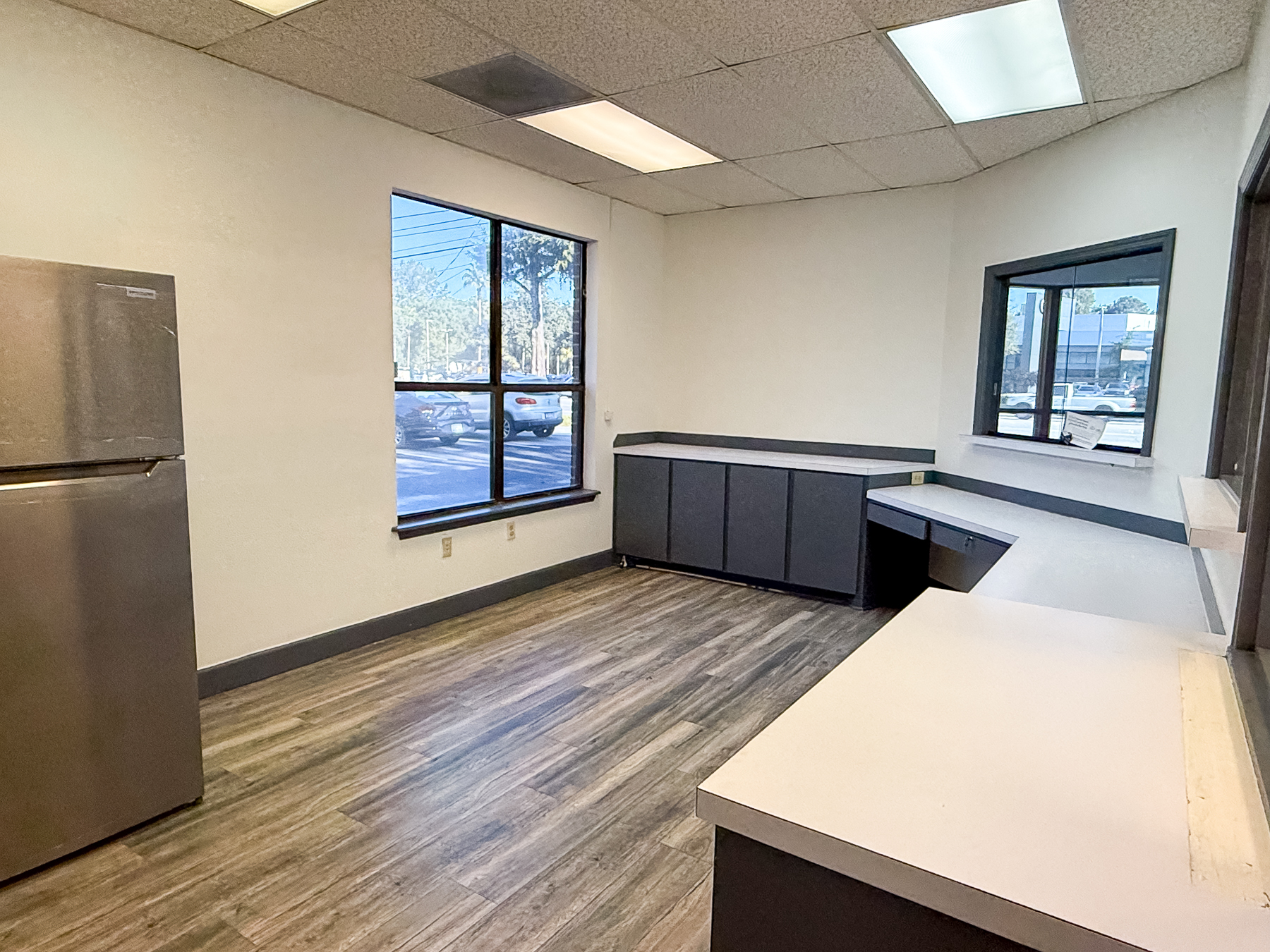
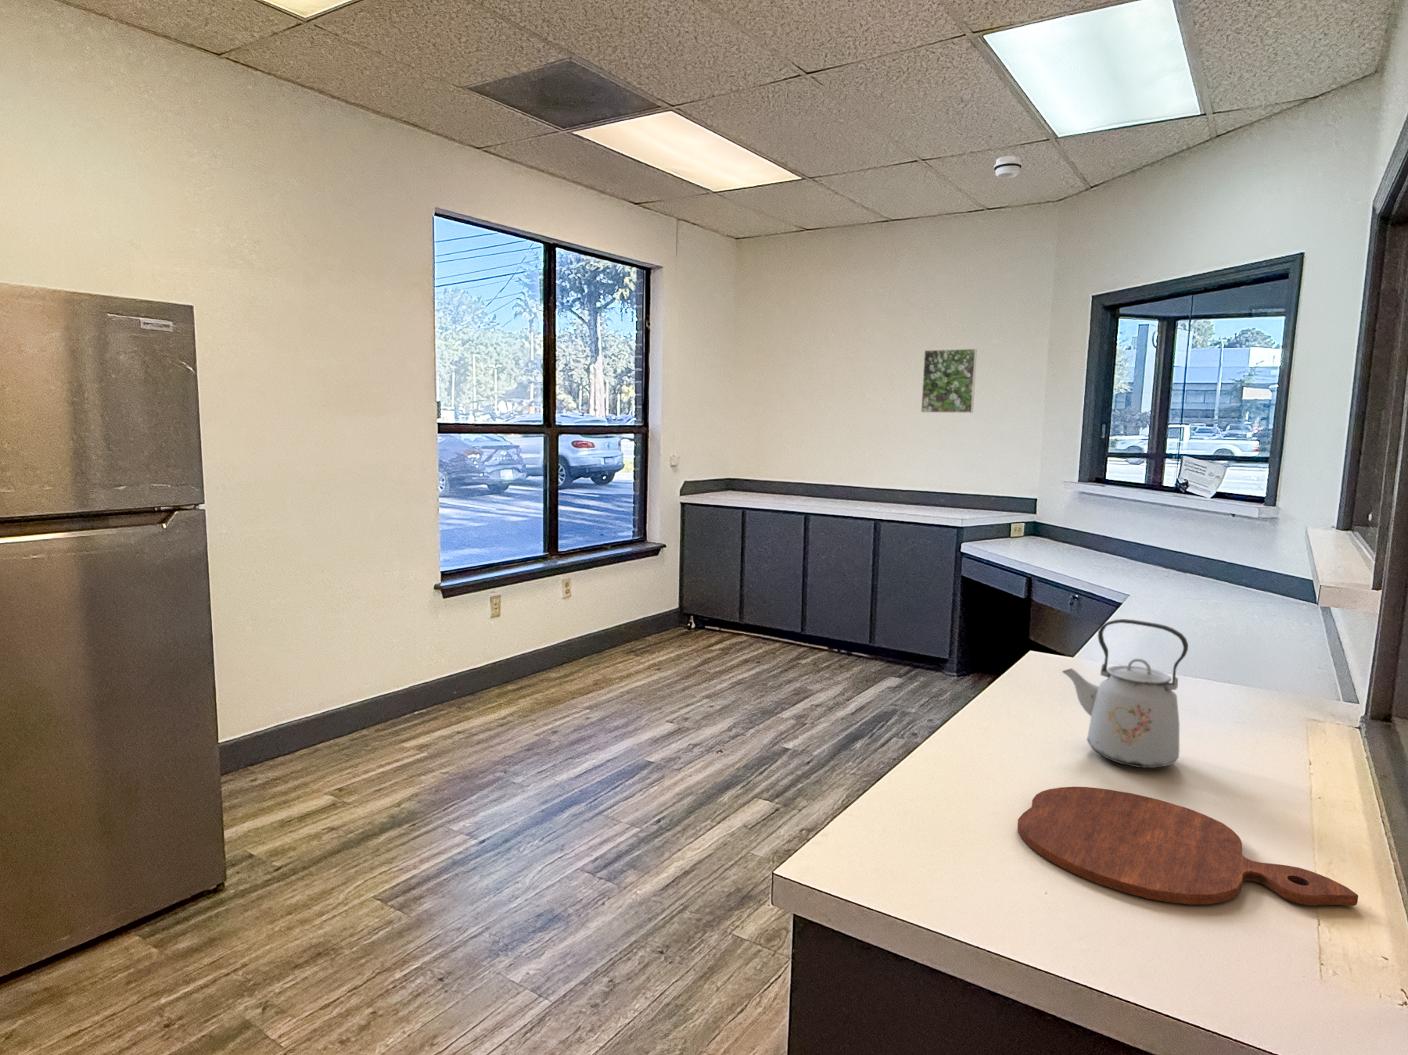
+ cutting board (1175, 850)
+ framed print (948, 380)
+ kettle (1120, 686)
+ smoke detector (1008, 167)
